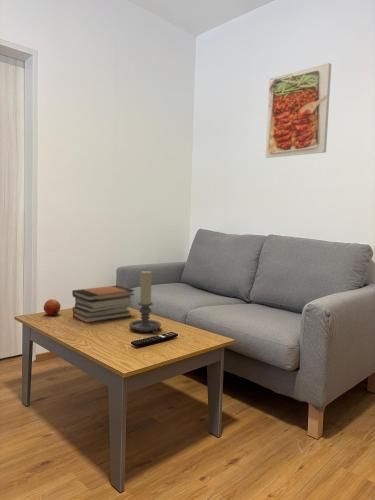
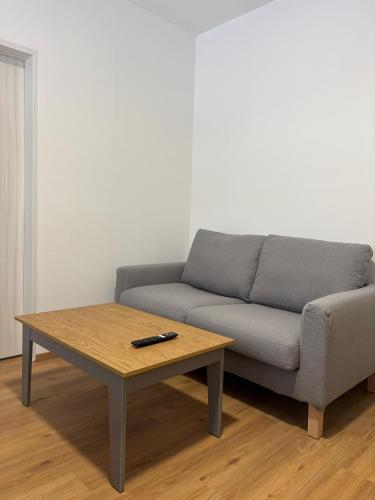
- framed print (296, 113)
- candle holder (147, 300)
- book stack (103, 303)
- apple (52, 307)
